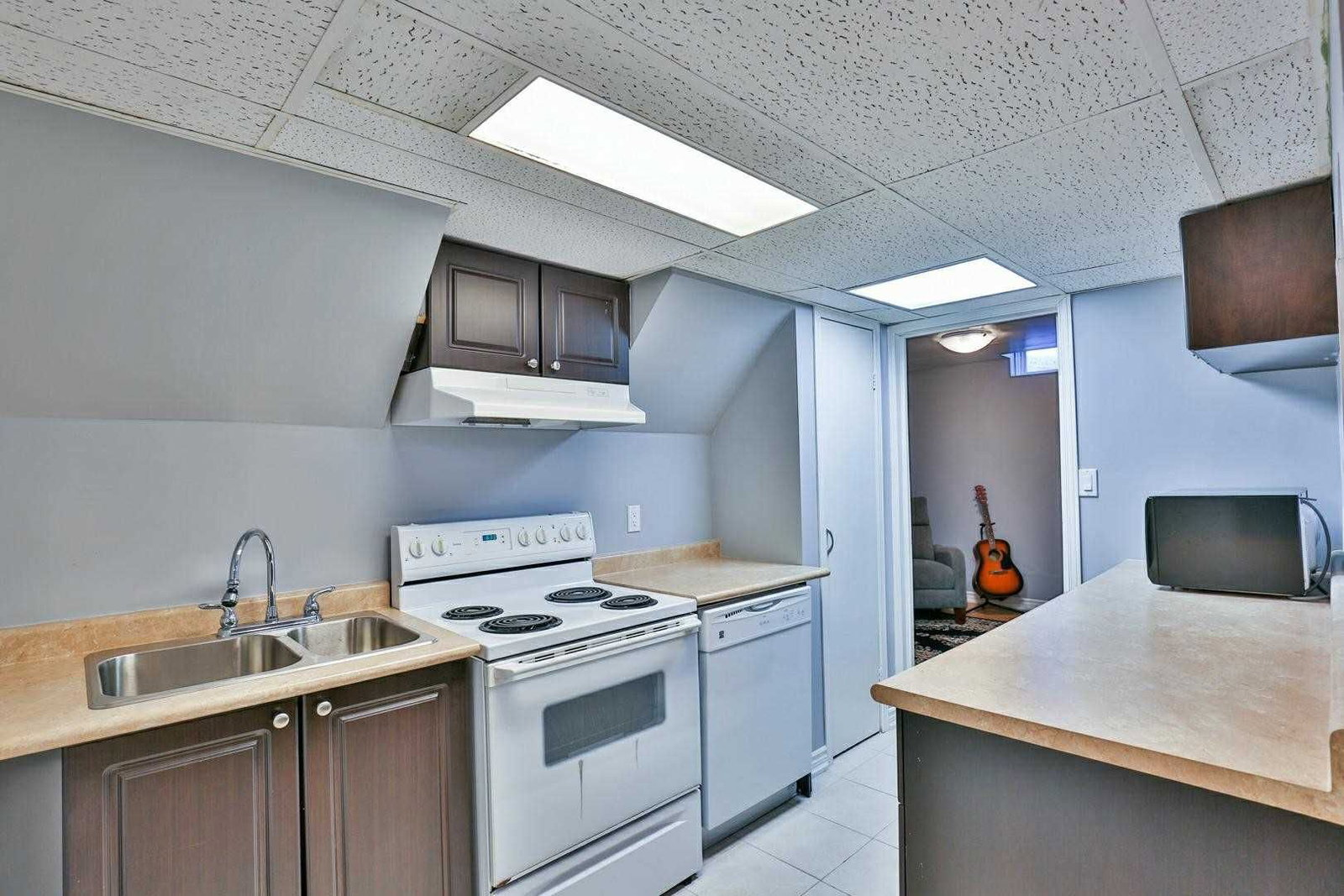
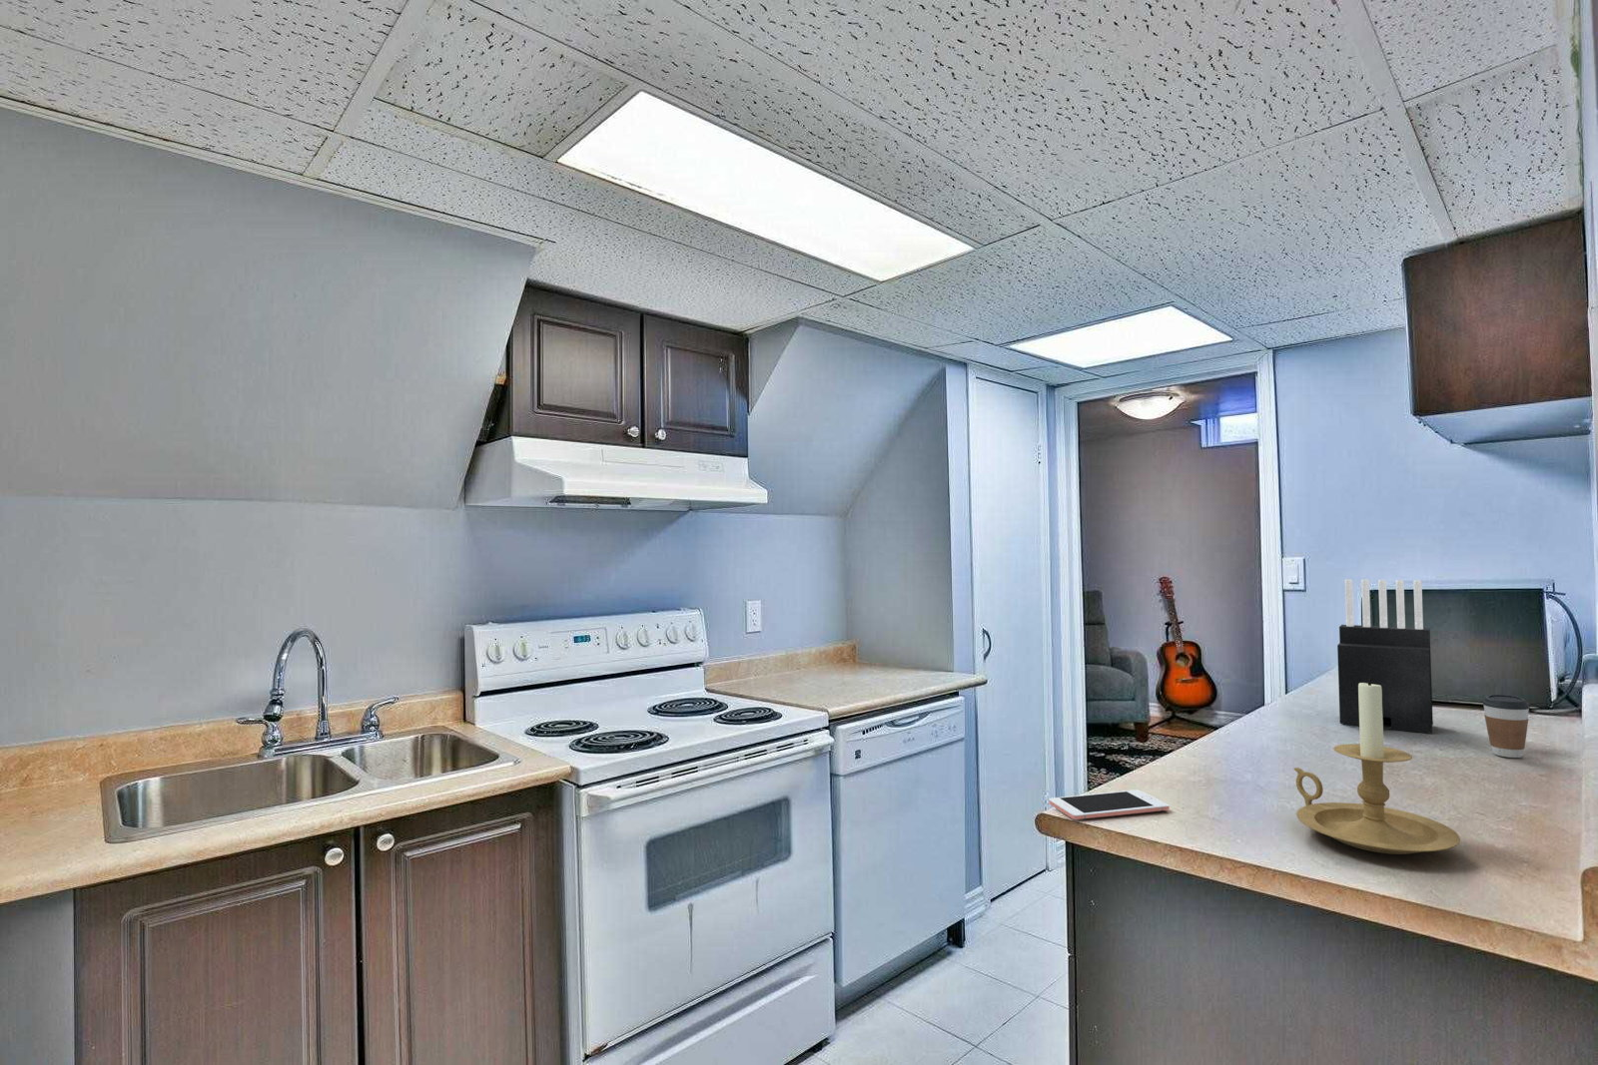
+ coffee cup (1506, 725)
+ candle holder (1371, 758)
+ cell phone (1108, 804)
+ knife block (1383, 653)
